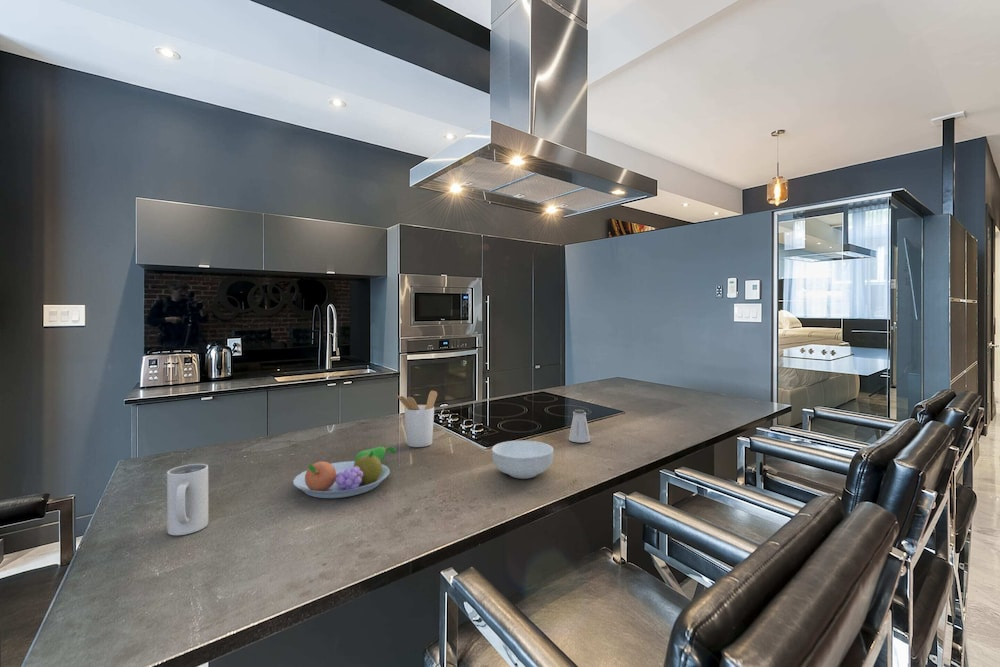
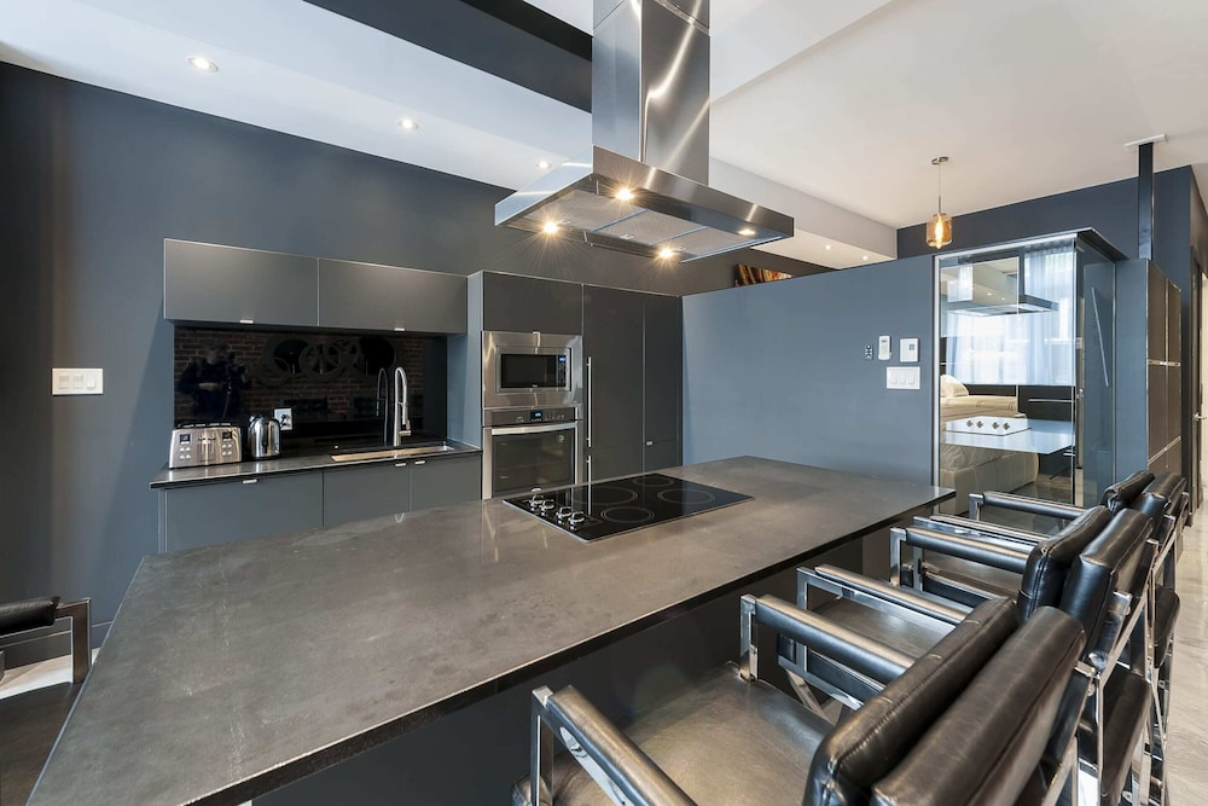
- fruit bowl (347, 465)
- cereal bowl (522, 460)
- utensil holder (415, 418)
- saltshaker (579, 425)
- mug (186, 501)
